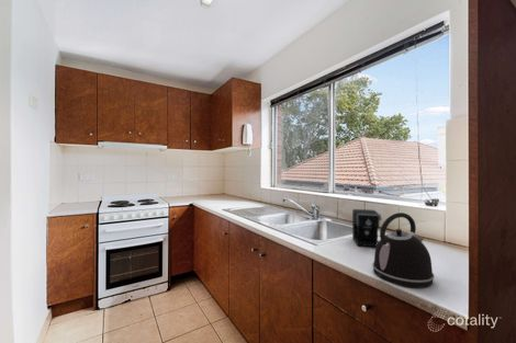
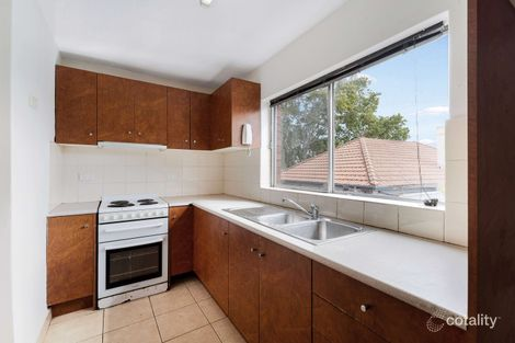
- kettle (401, 243)
- coffee maker (379, 225)
